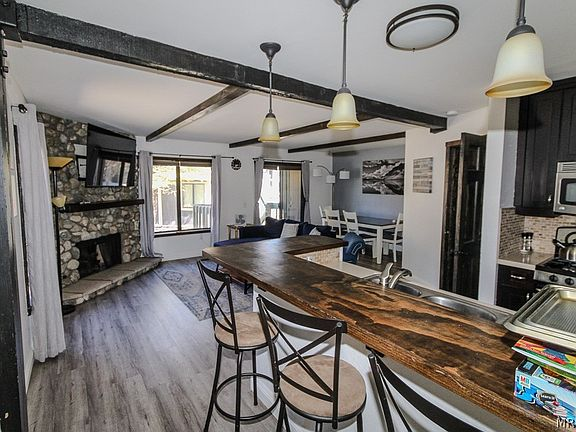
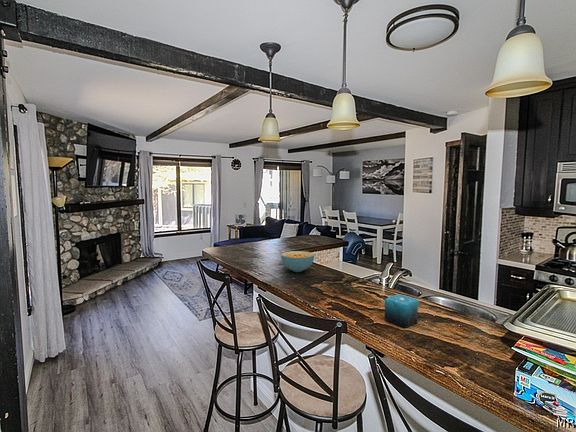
+ candle (402, 305)
+ cereal bowl (297, 262)
